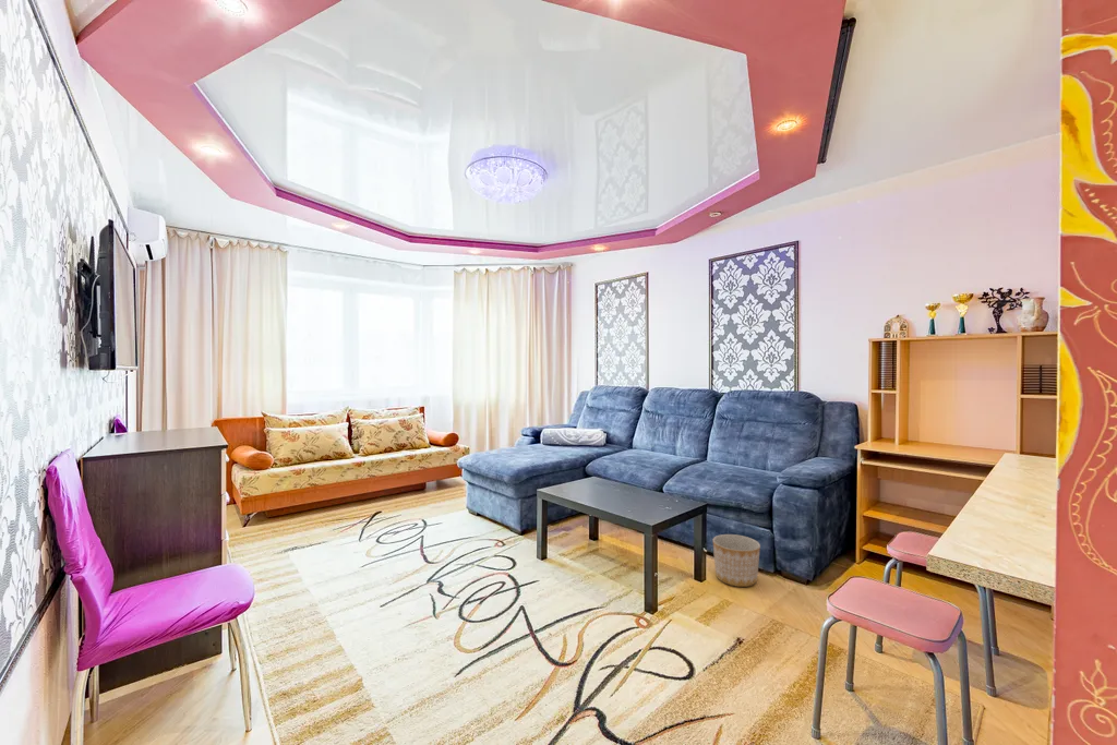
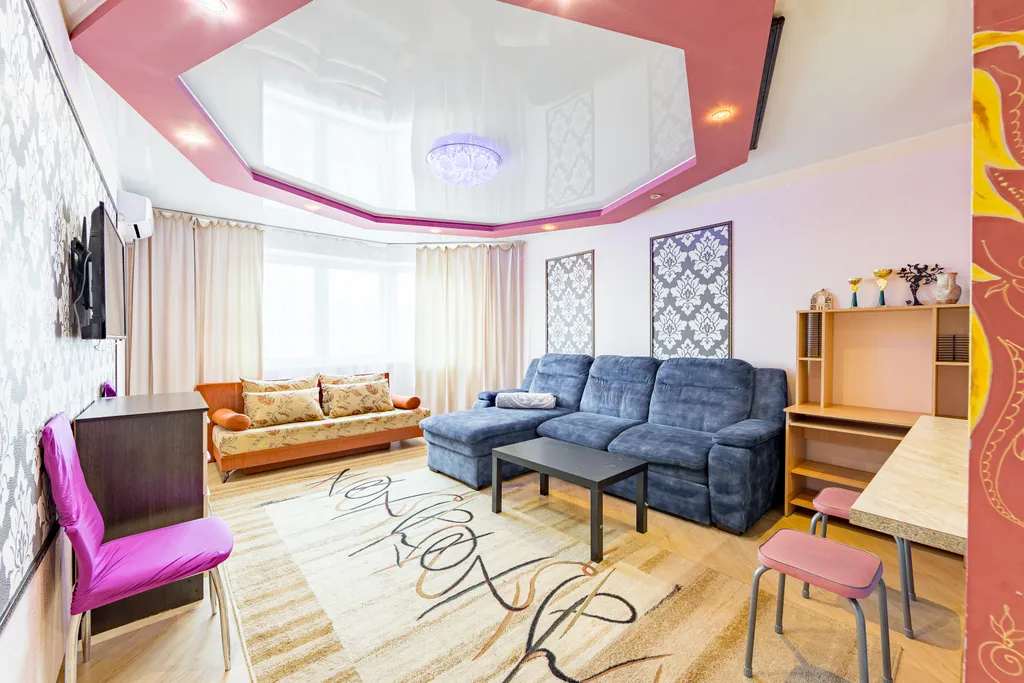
- planter (735, 560)
